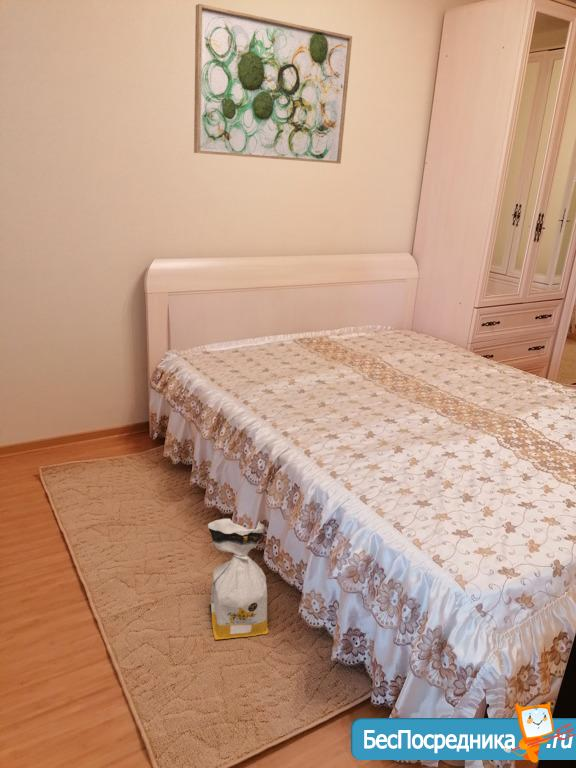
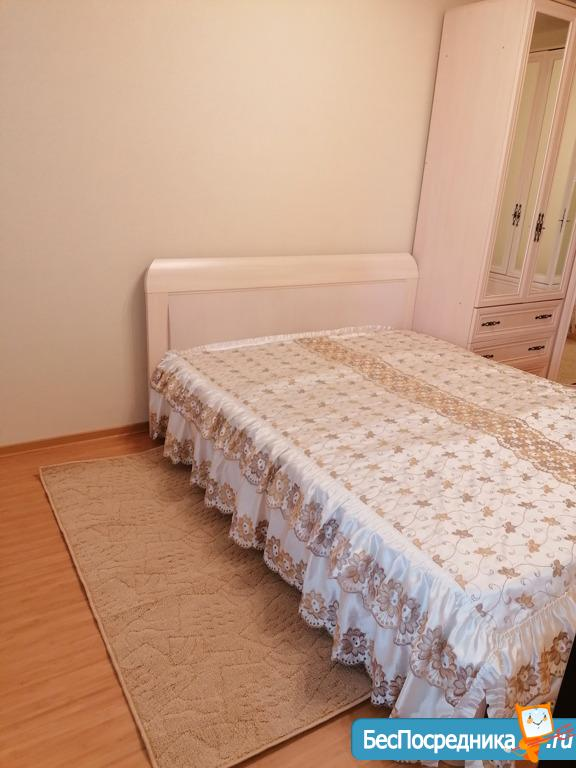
- bag (238, 571)
- wall art (276, 92)
